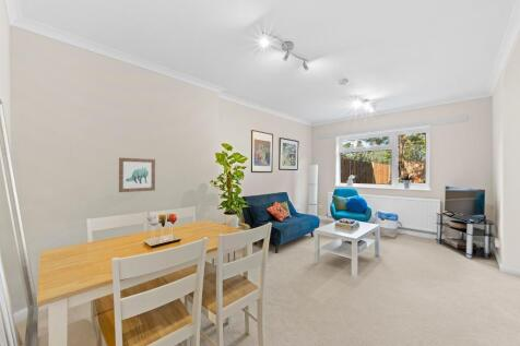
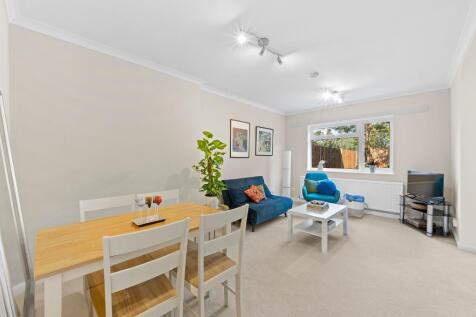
- wall art (138, 175)
